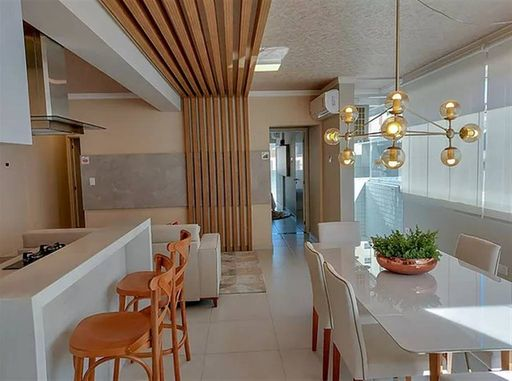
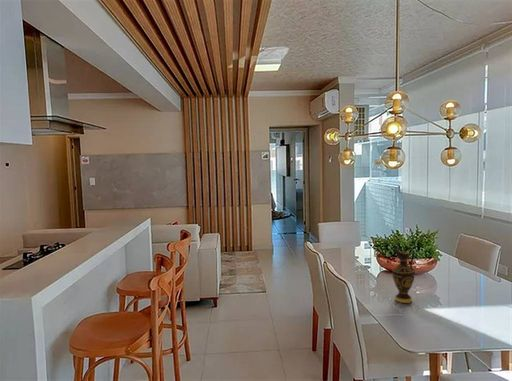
+ pitcher (404, 273)
